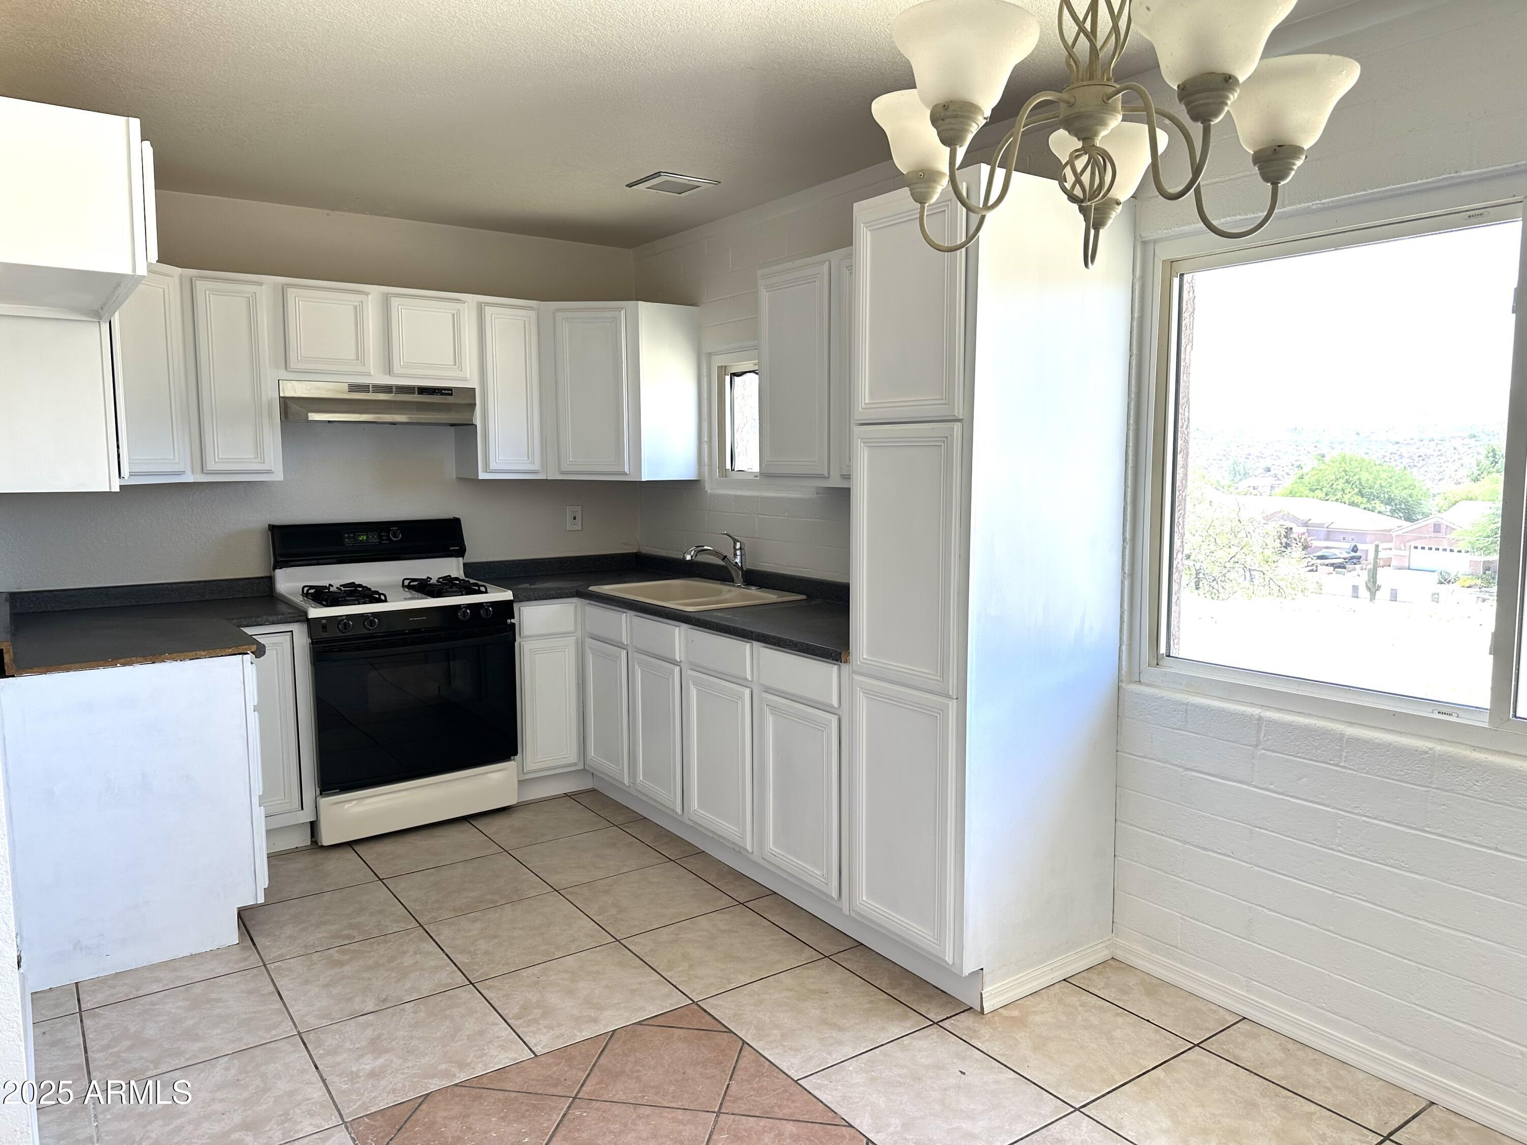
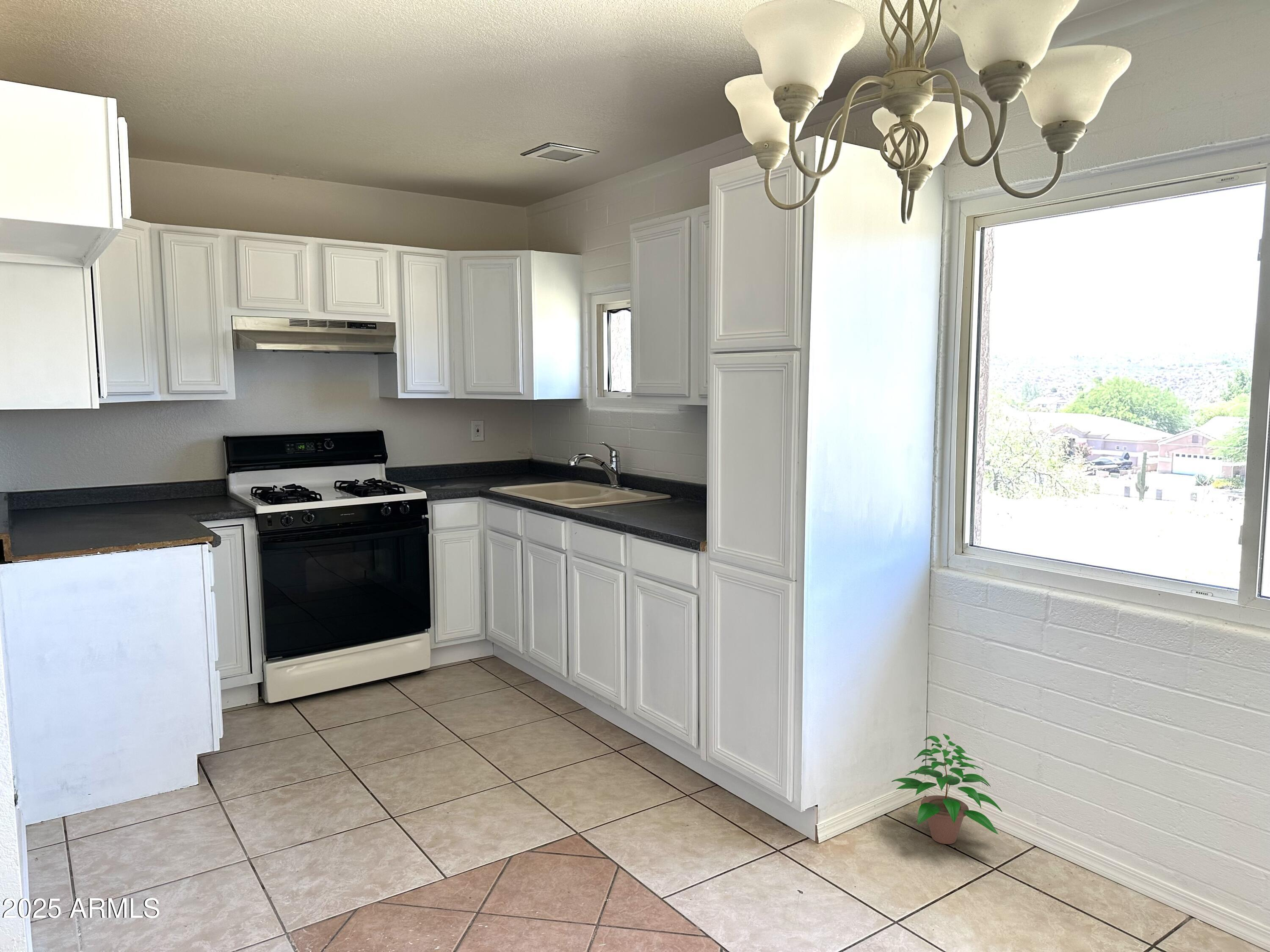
+ potted plant (946, 790)
